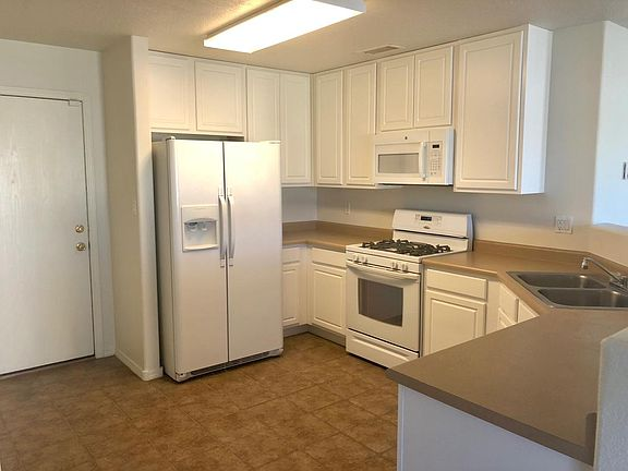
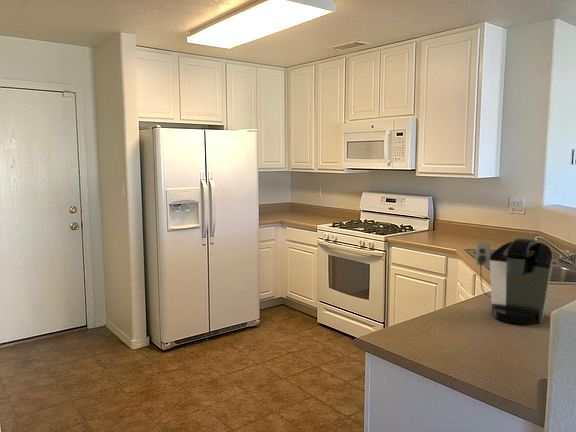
+ coffee maker (505, 275)
